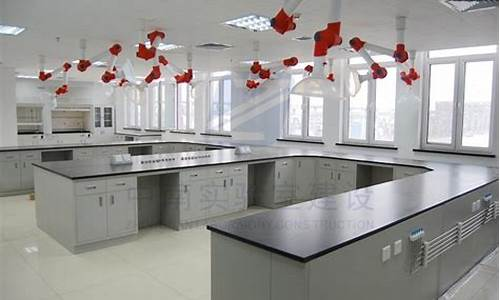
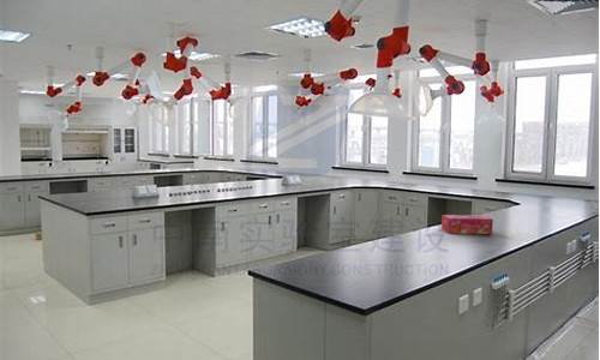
+ tissue box (466, 223)
